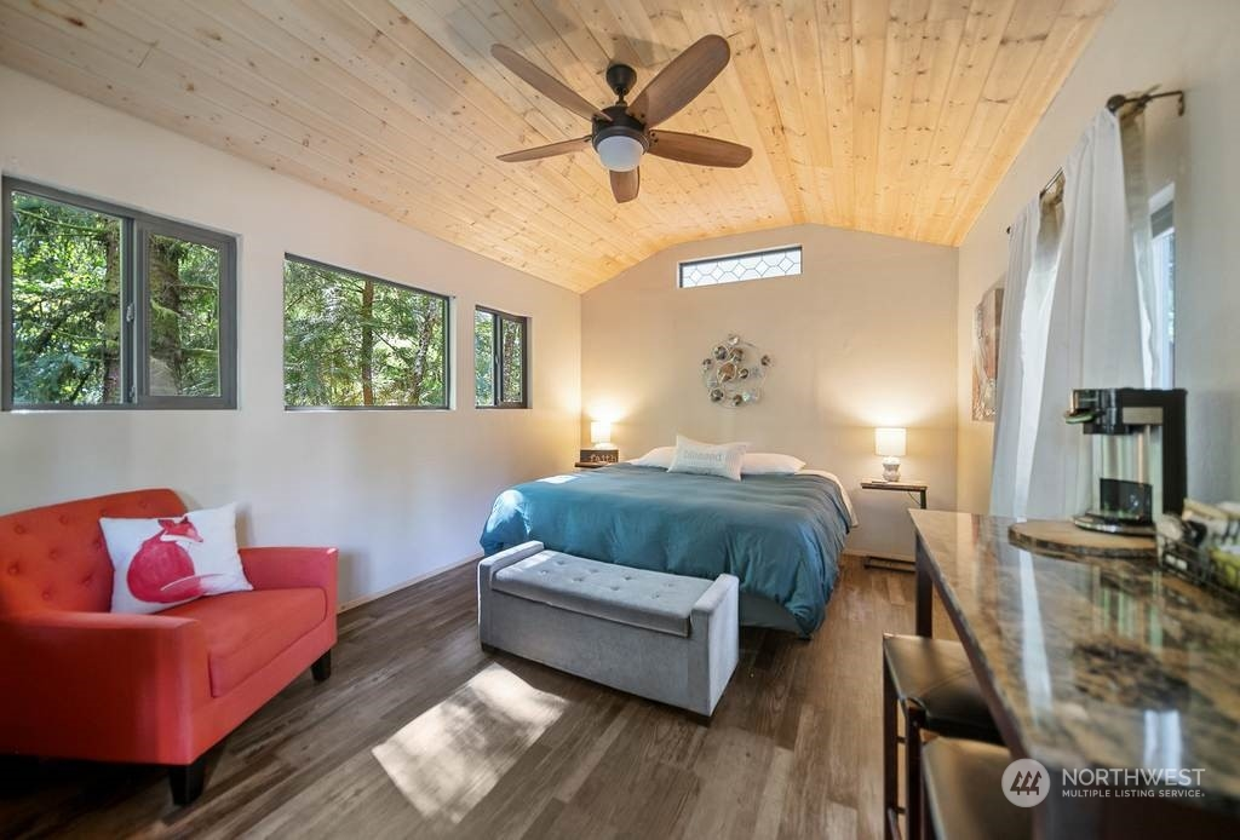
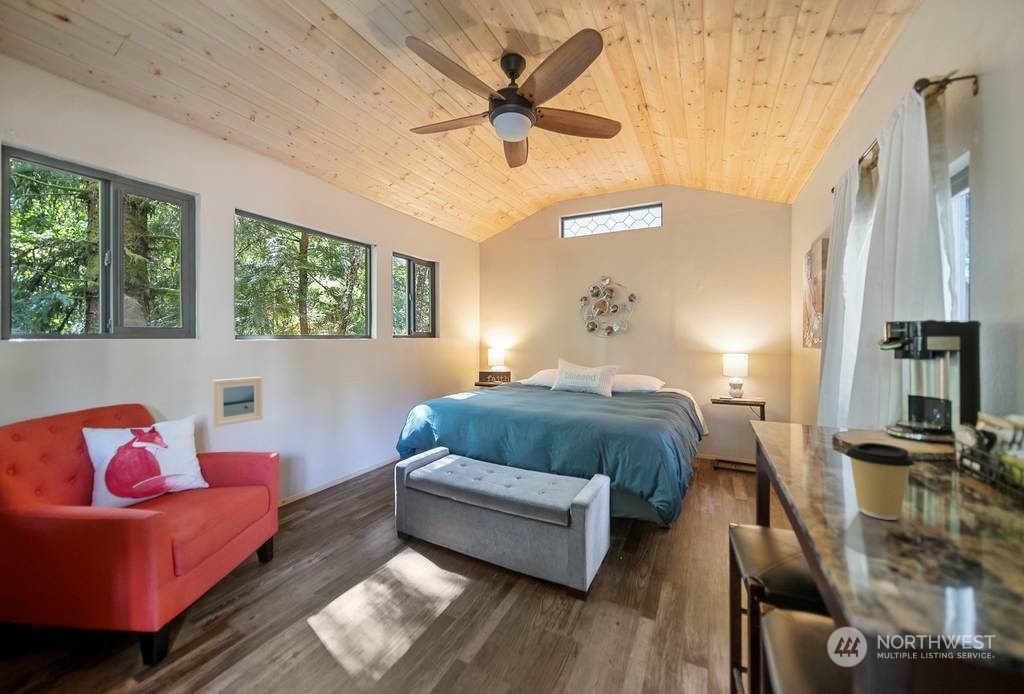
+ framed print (238, 400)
+ coffee cup (878, 480)
